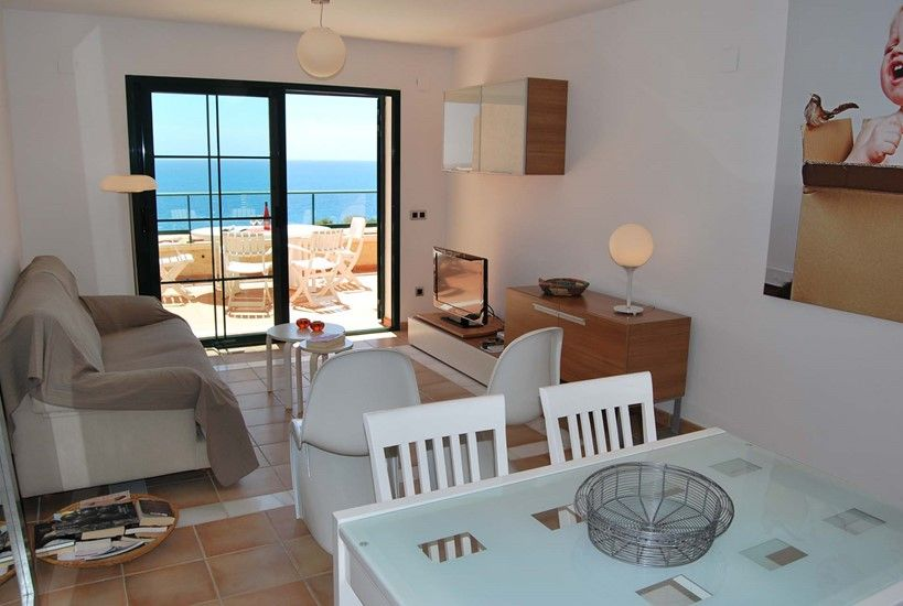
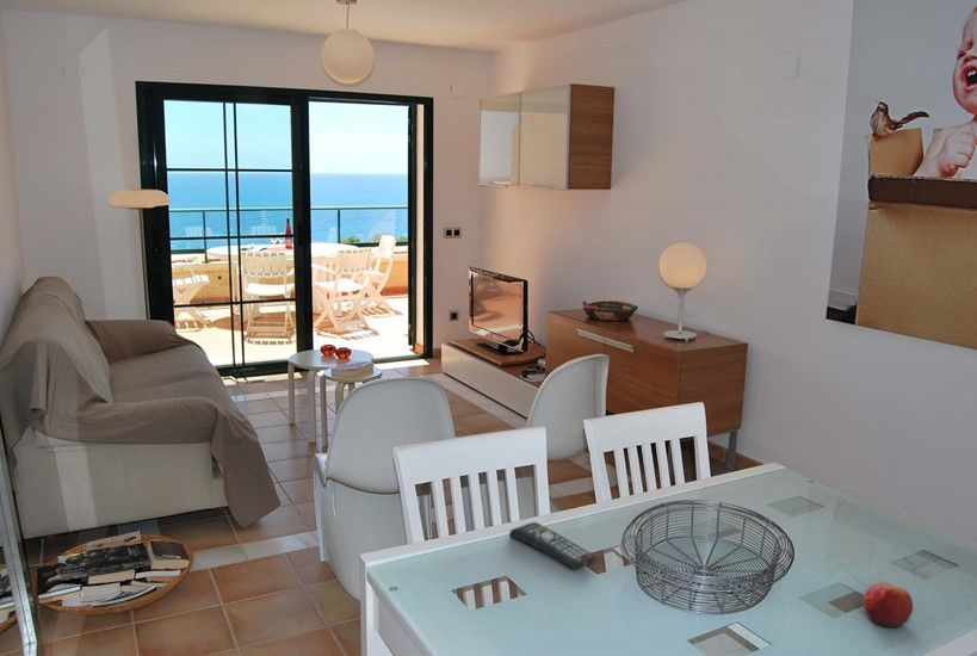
+ remote control (550, 543)
+ apple (888, 602)
